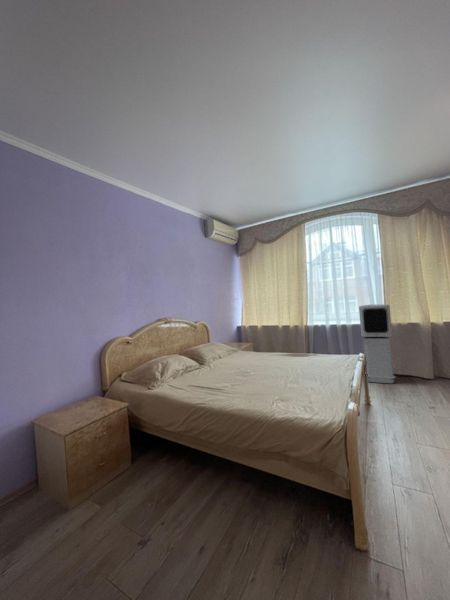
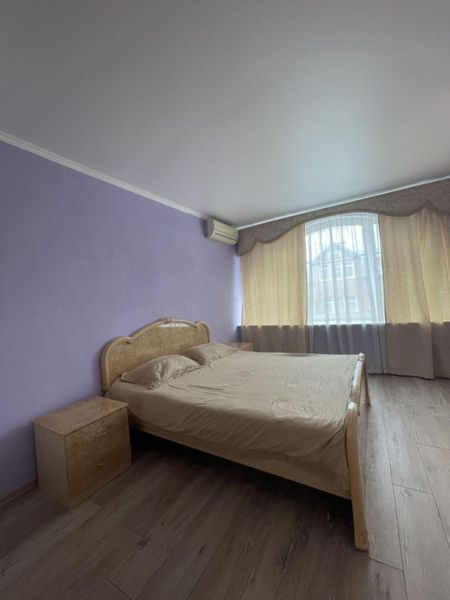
- air purifier (375, 341)
